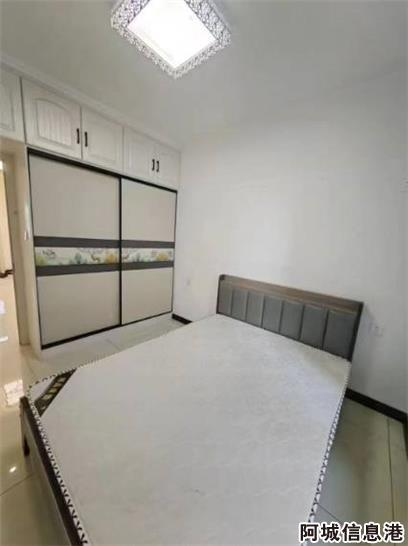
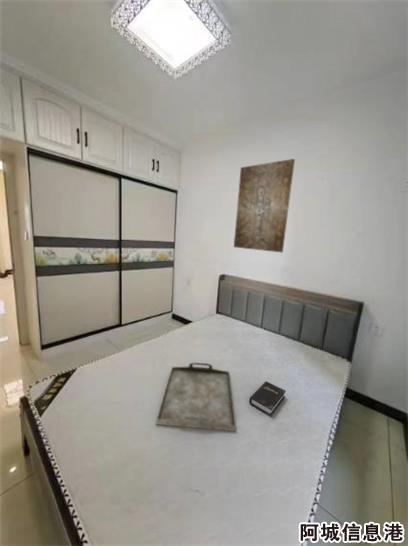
+ serving tray (198, 390)
+ hardback book (267, 396)
+ wall art (260, 208)
